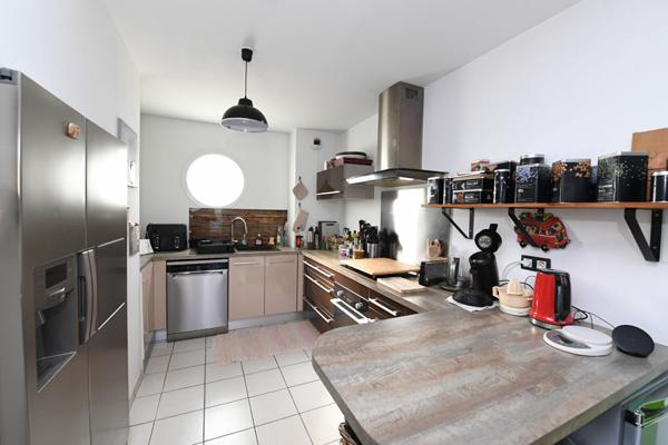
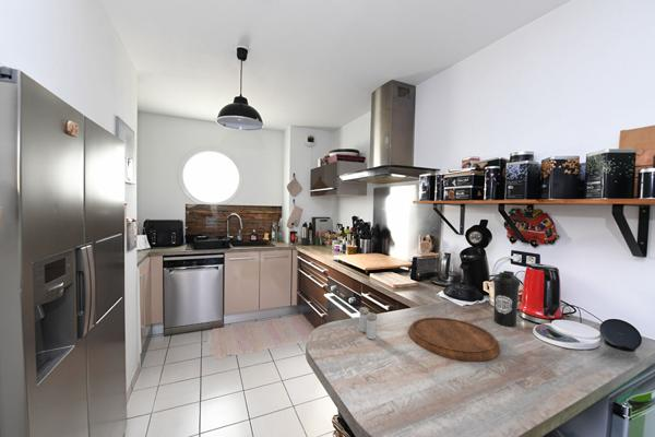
+ salt and pepper shaker (367, 321)
+ cutting board (451, 334)
+ water bottle (505, 297)
